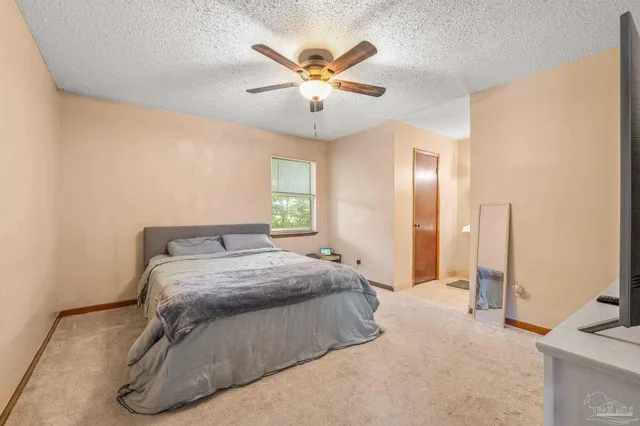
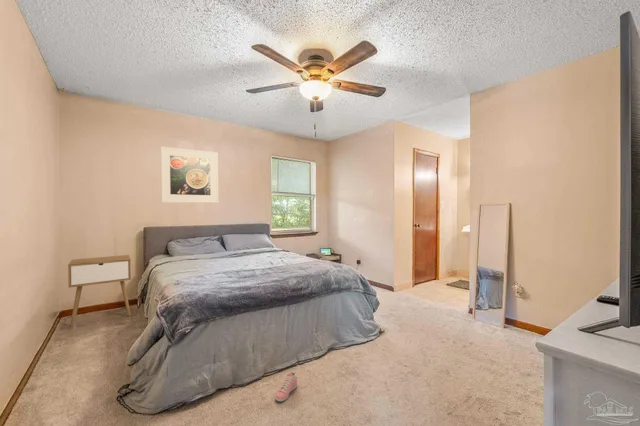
+ sneaker (286, 384)
+ nightstand (101, 283)
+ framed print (190, 176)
